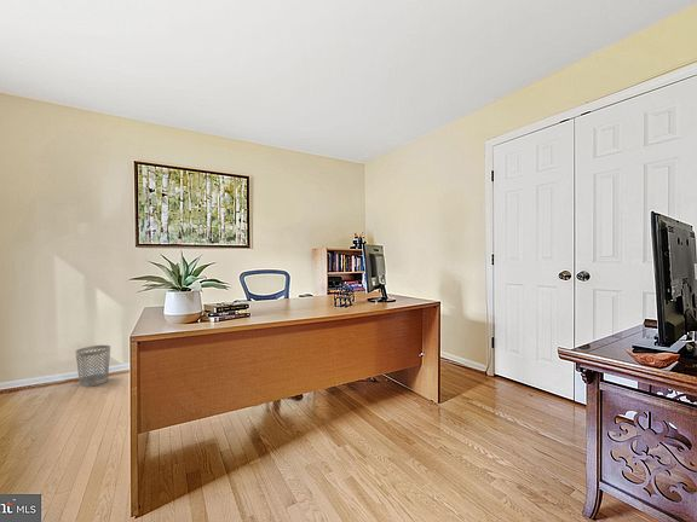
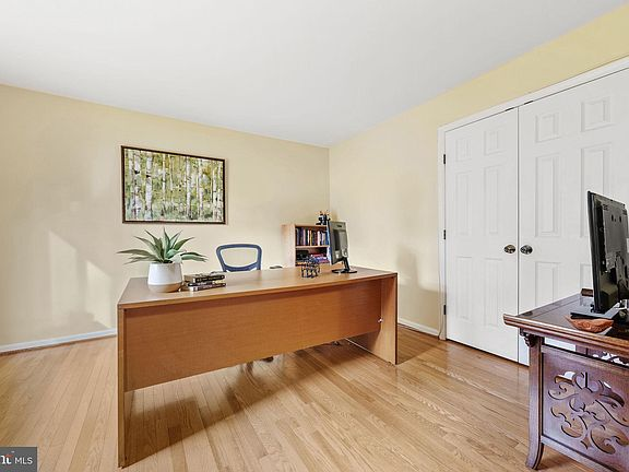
- wastebasket (94, 365)
